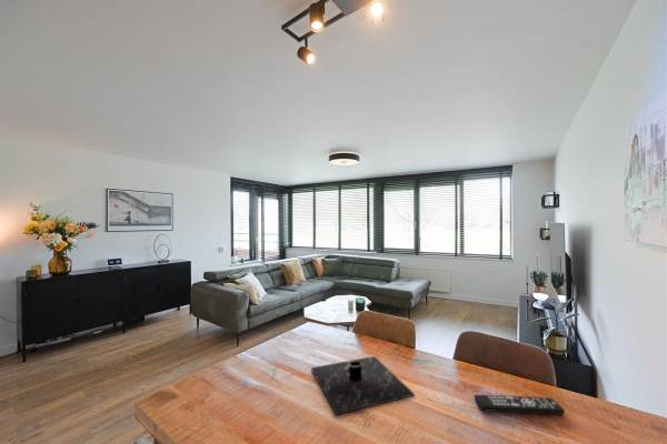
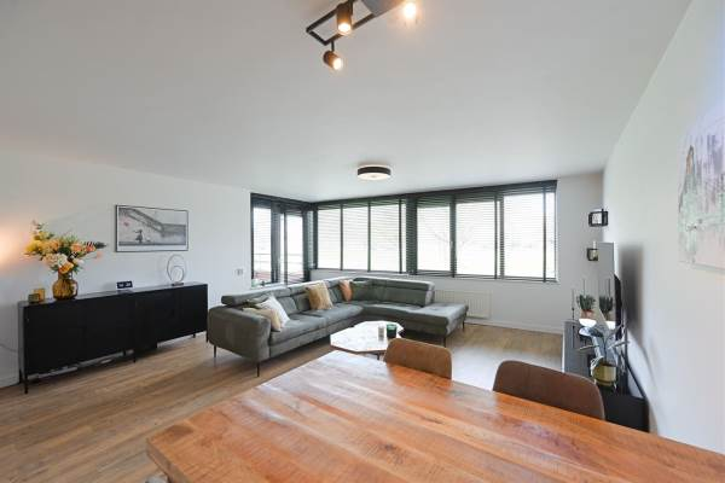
- remote control (517, 404)
- placemat (358, 373)
